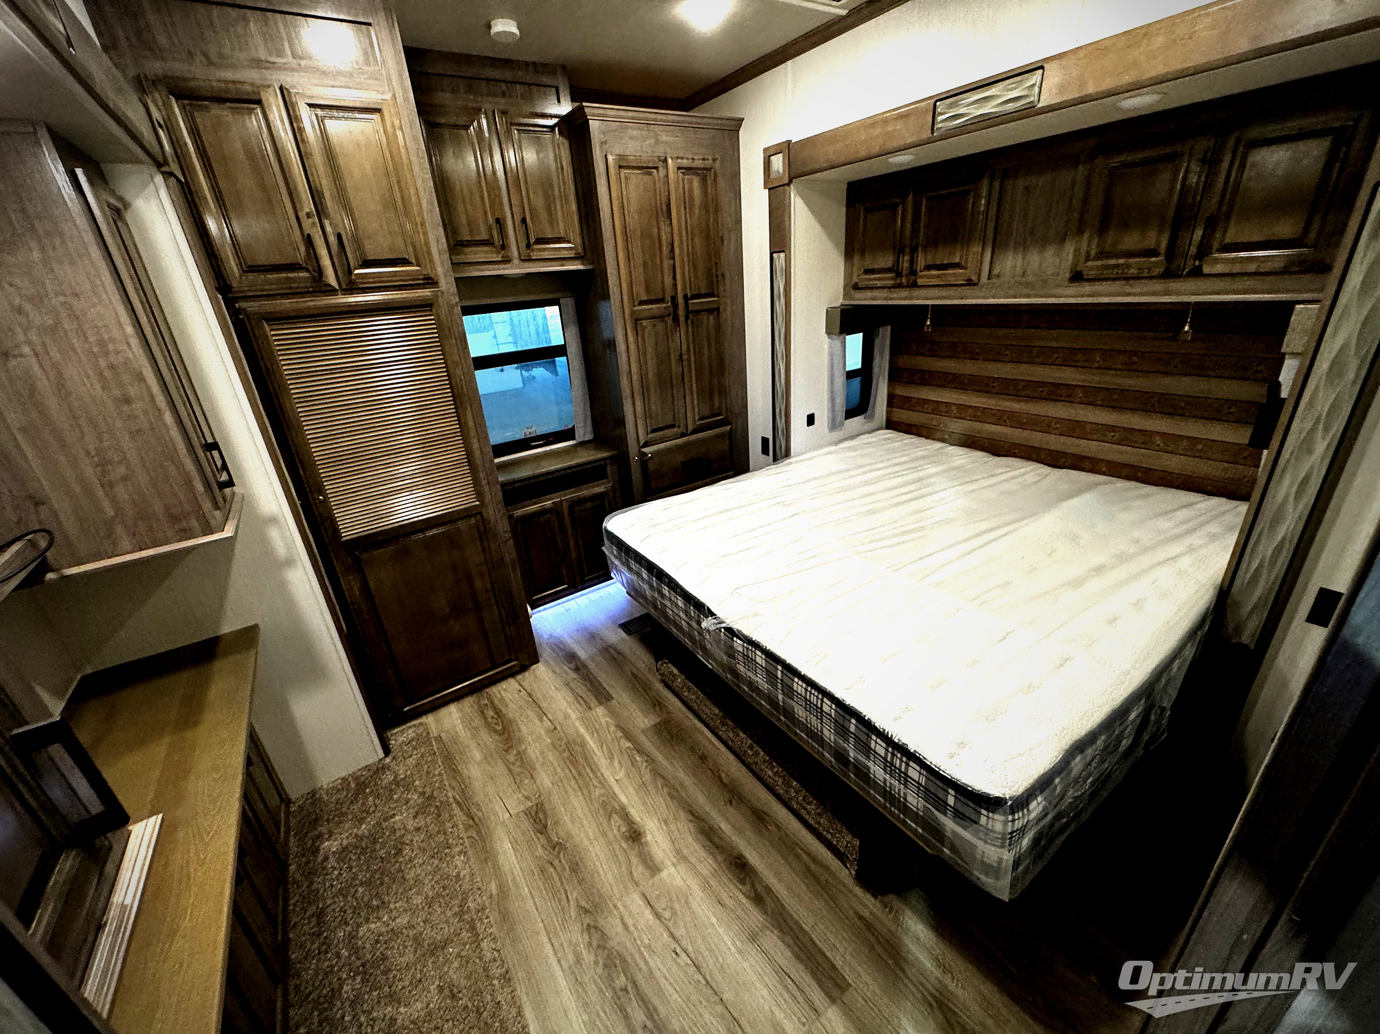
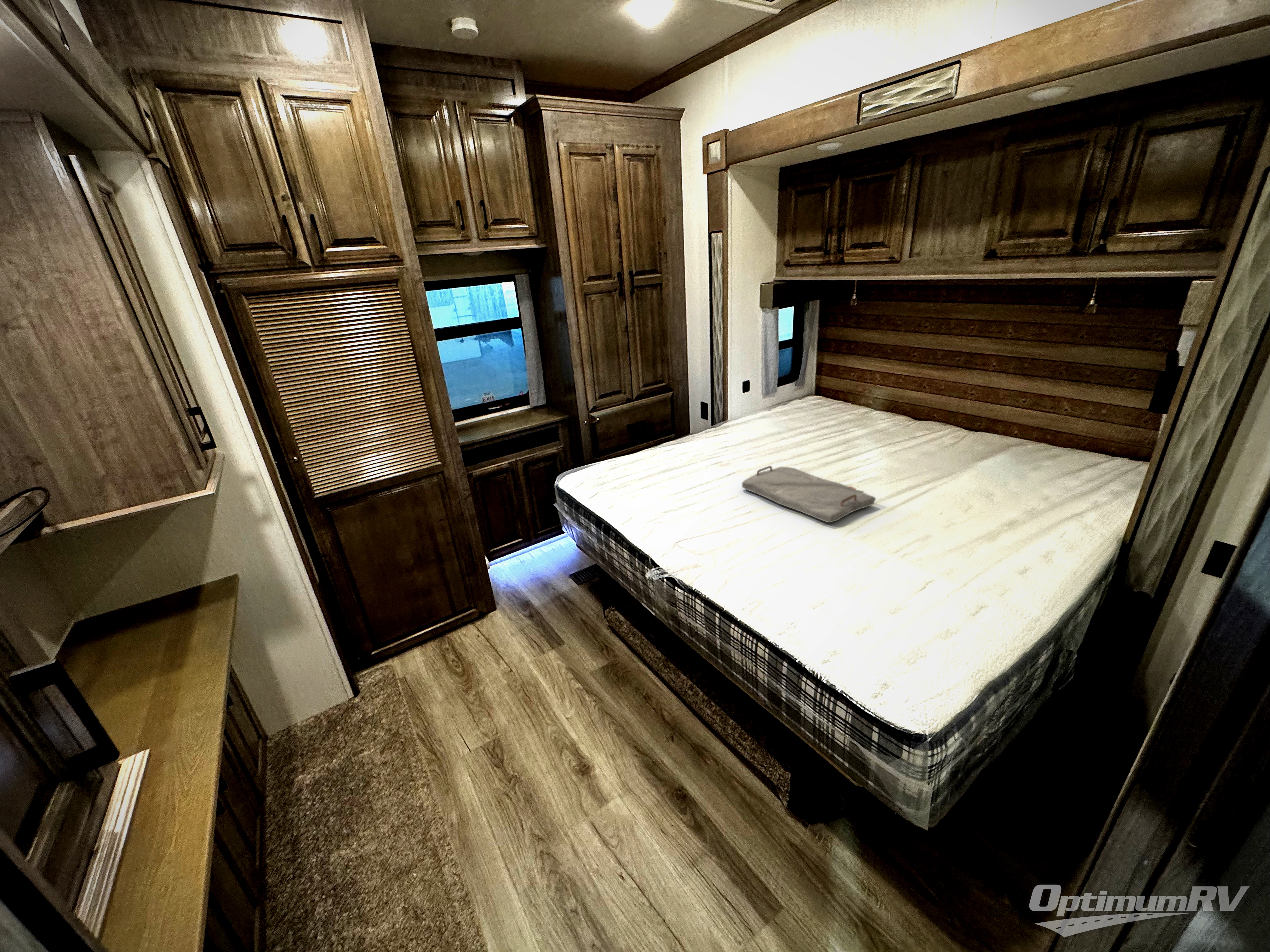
+ serving tray (809, 487)
